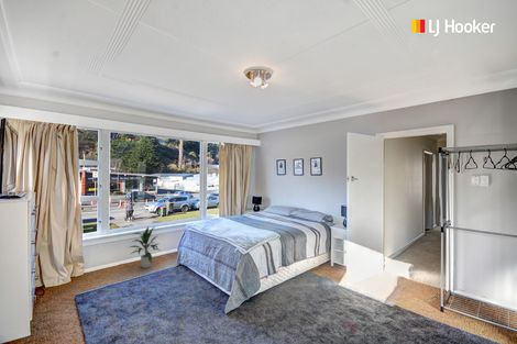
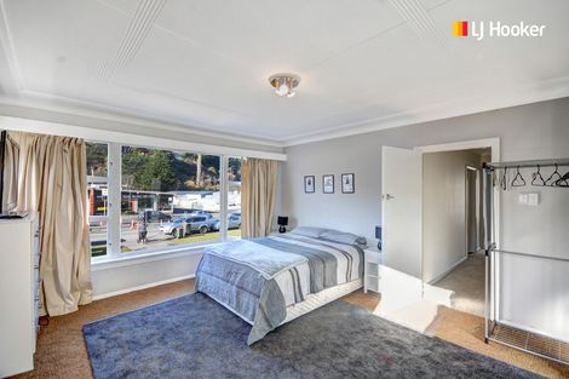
- indoor plant (145, 246)
